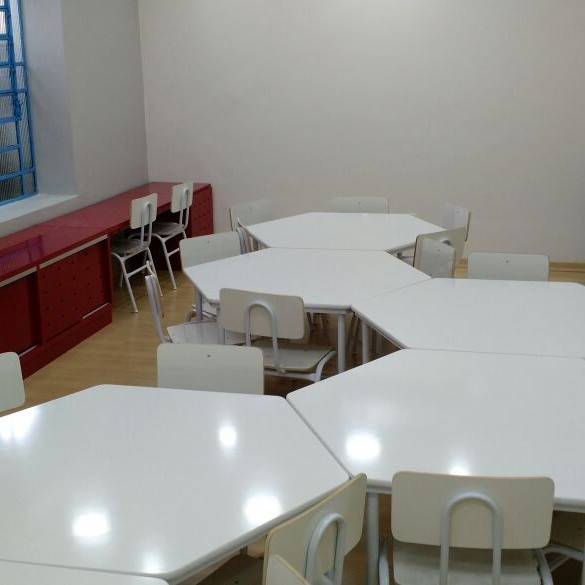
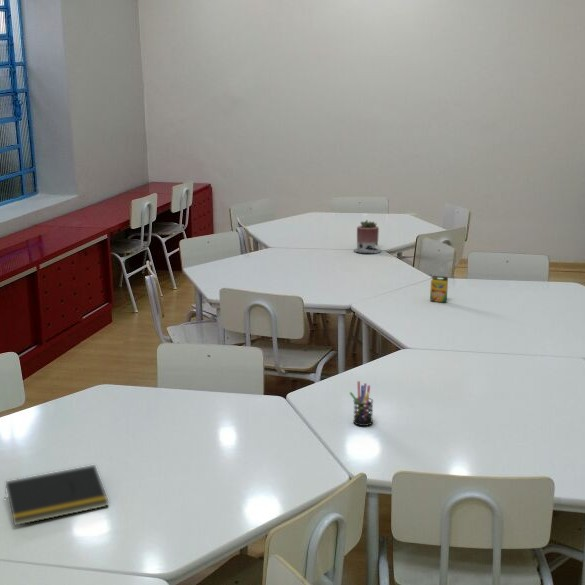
+ crayon box (438, 288)
+ succulent planter (367, 235)
+ pen holder (360, 403)
+ notepad (56, 493)
